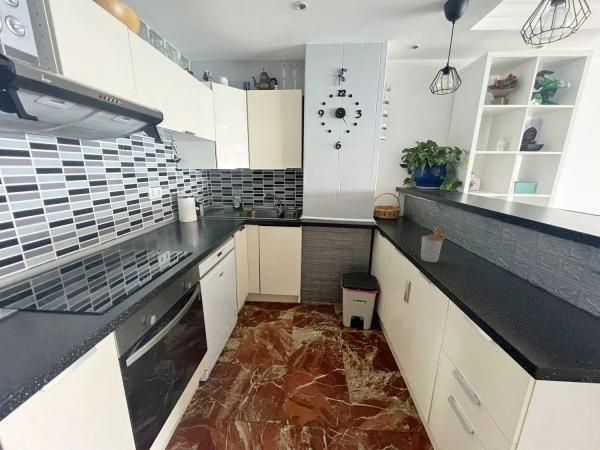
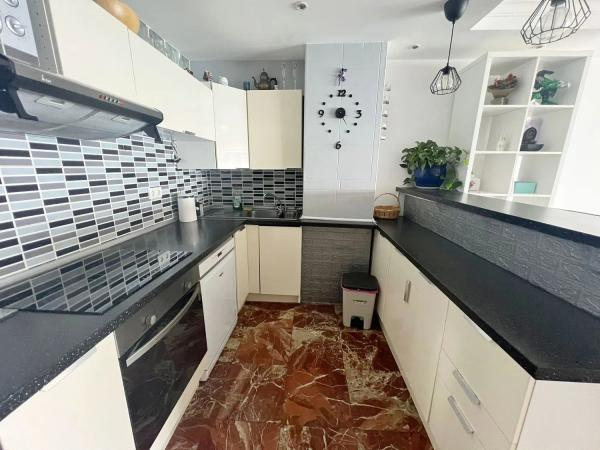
- utensil holder (436, 244)
